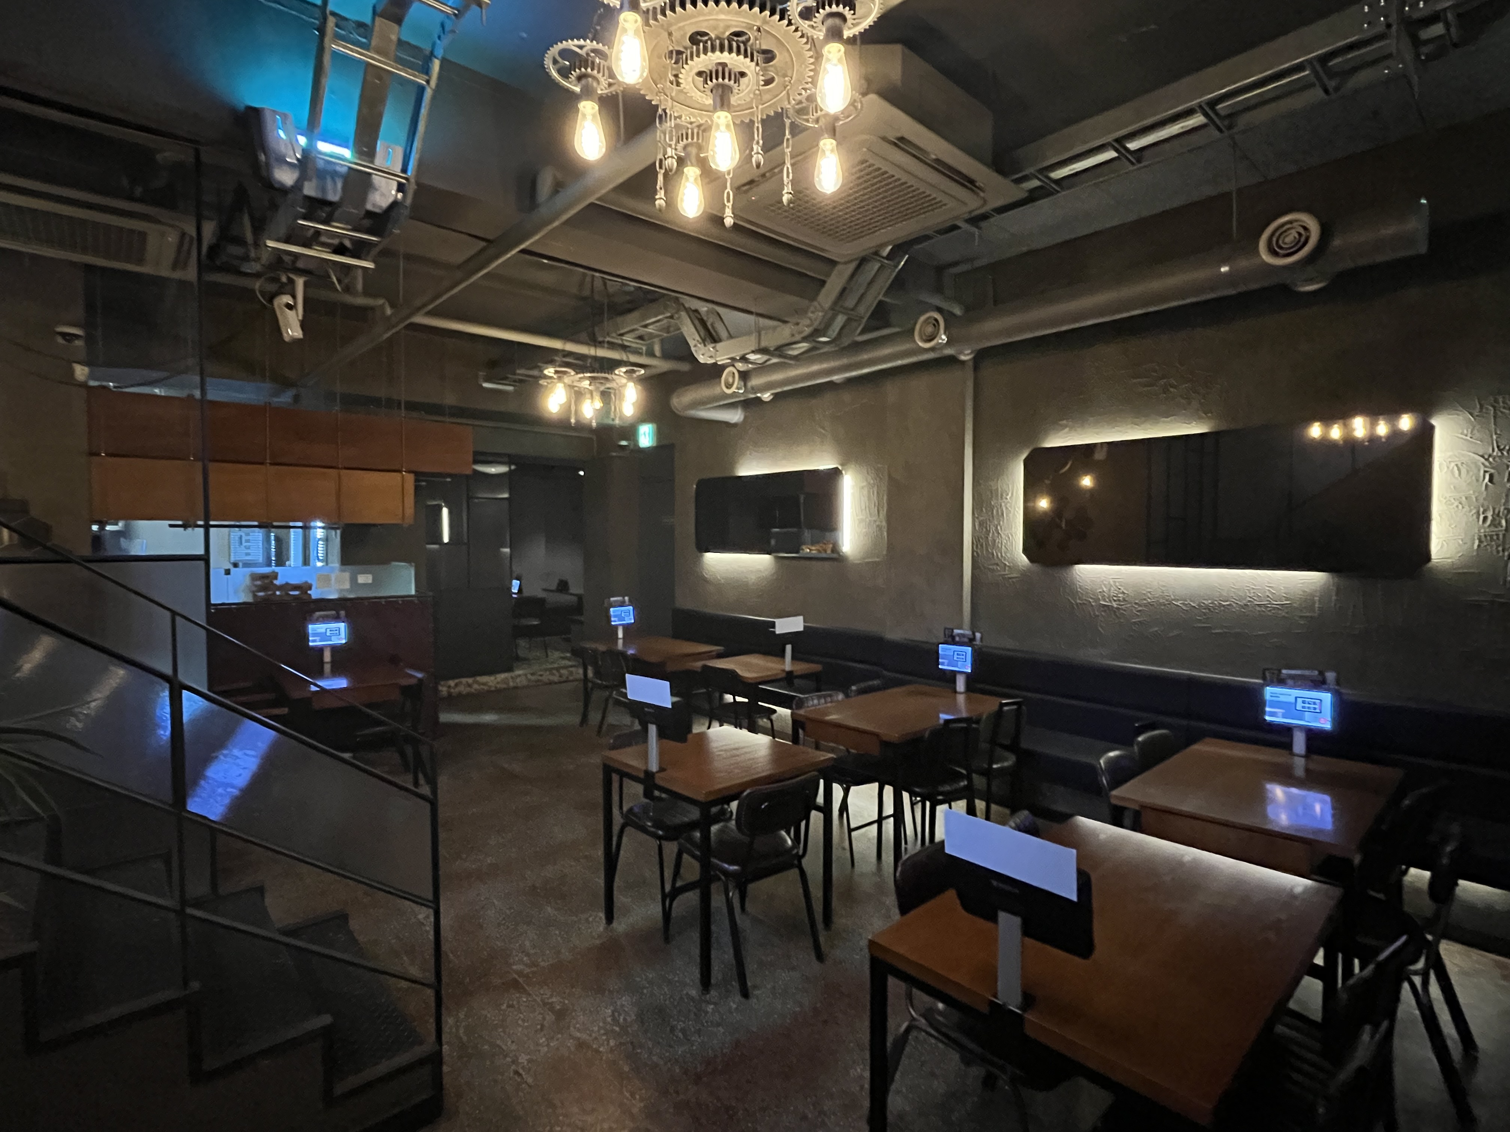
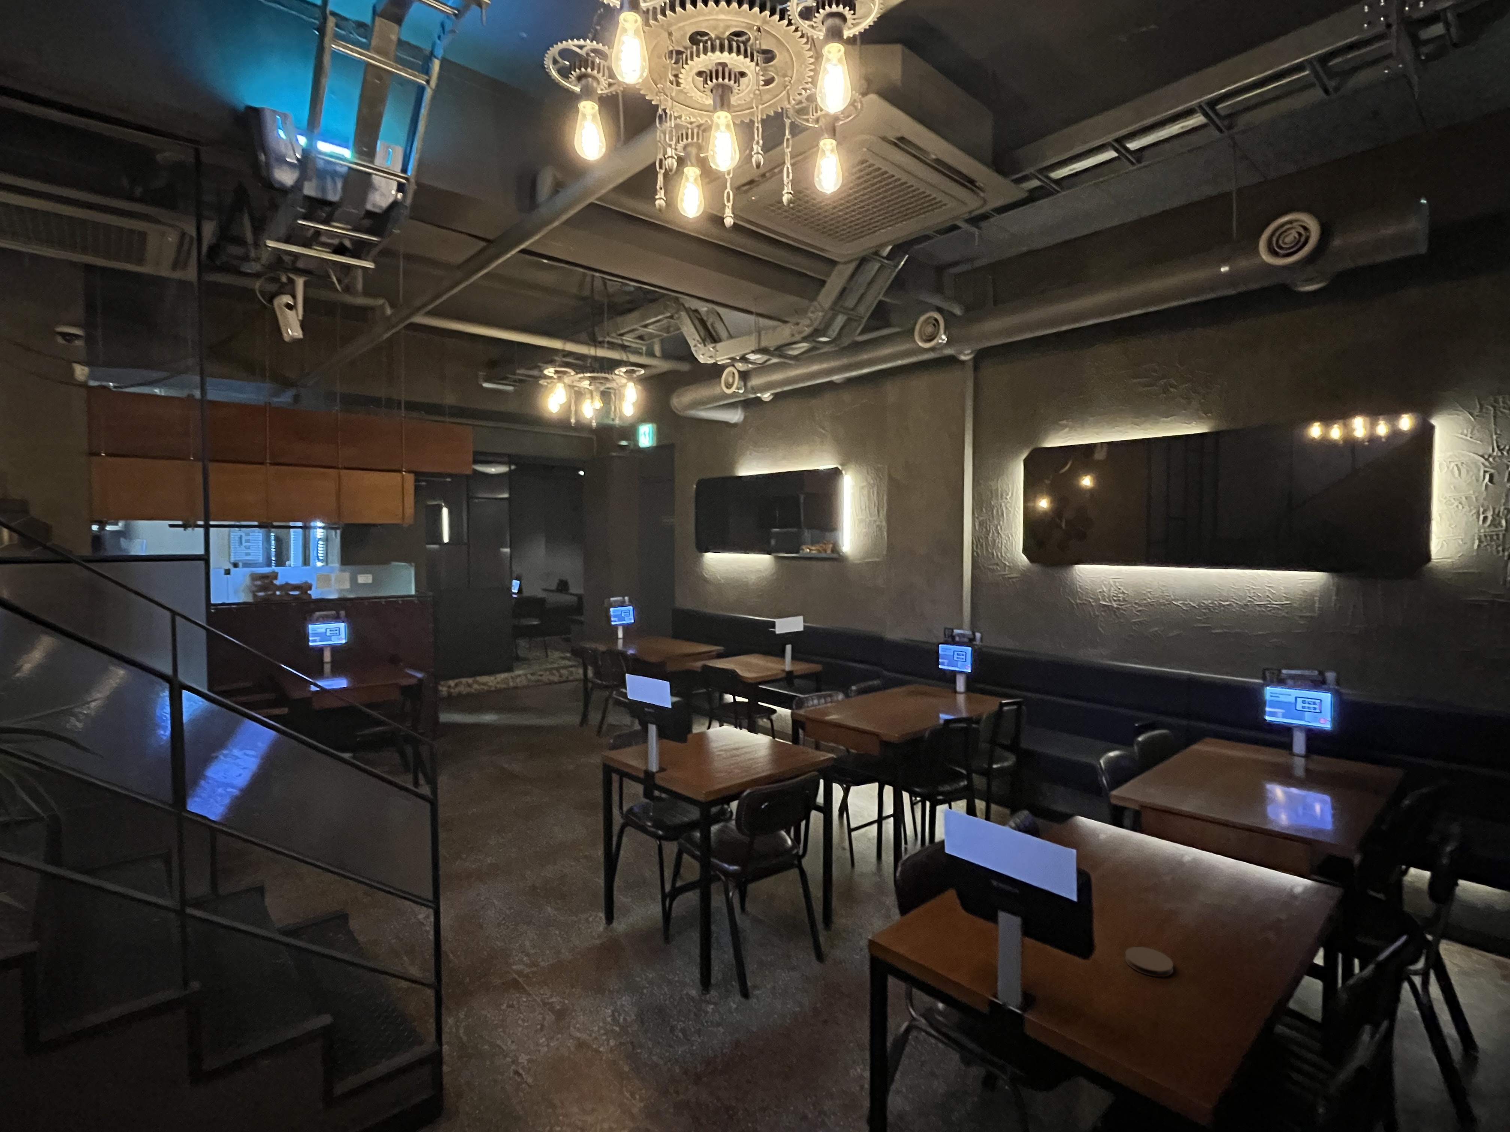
+ coaster (1149, 961)
